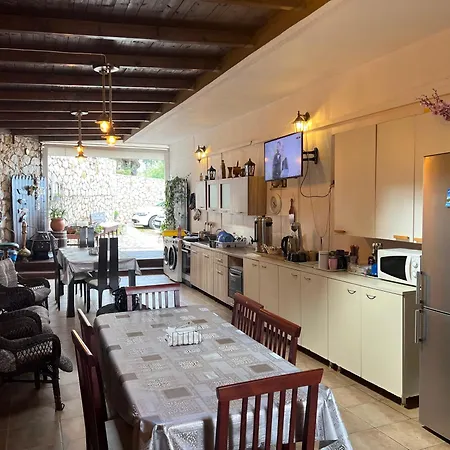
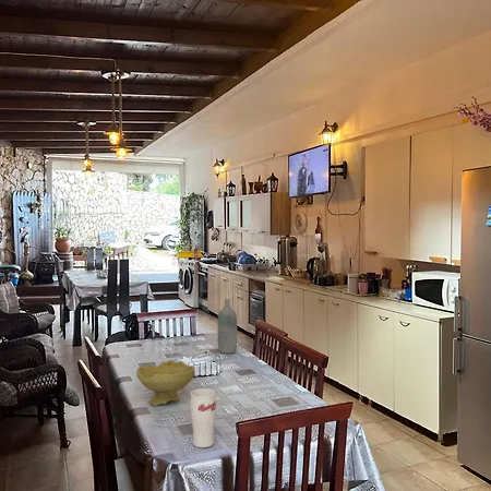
+ bowl (166, 383)
+ cup (203, 418)
+ bottle (227, 325)
